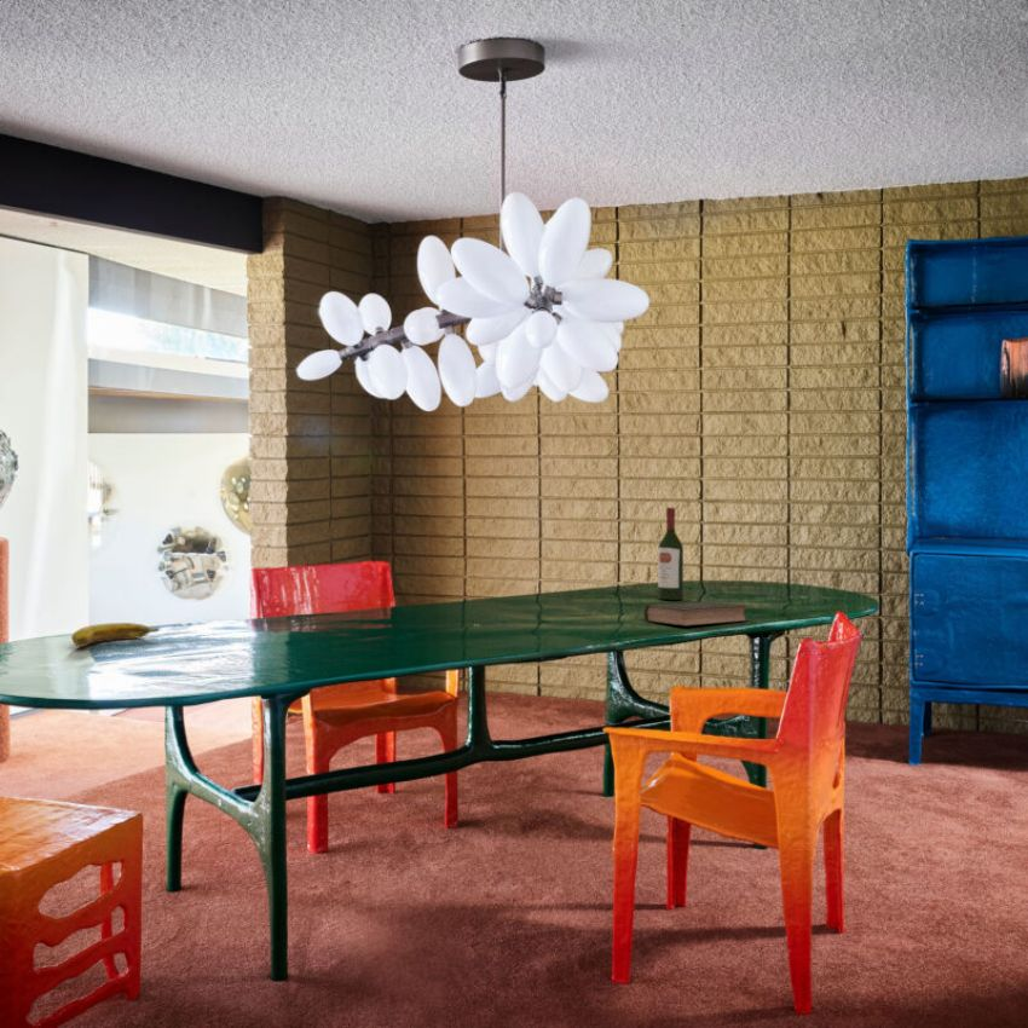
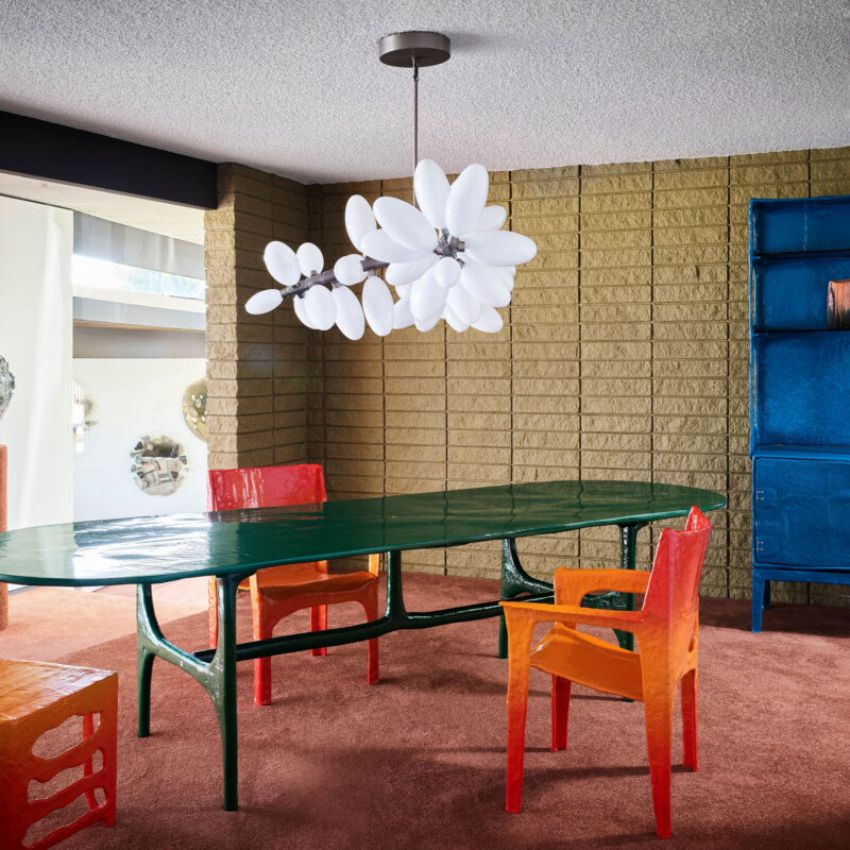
- book (695, 612)
- wine bottle (670, 553)
- banana (115, 634)
